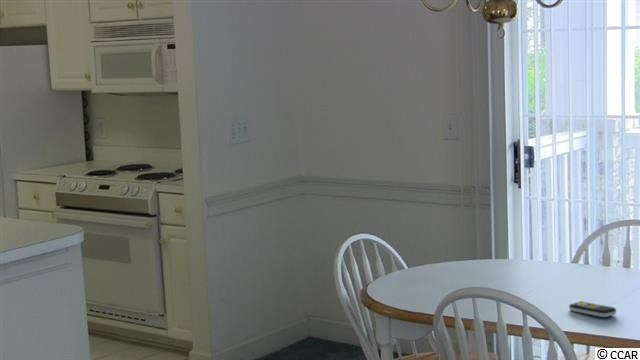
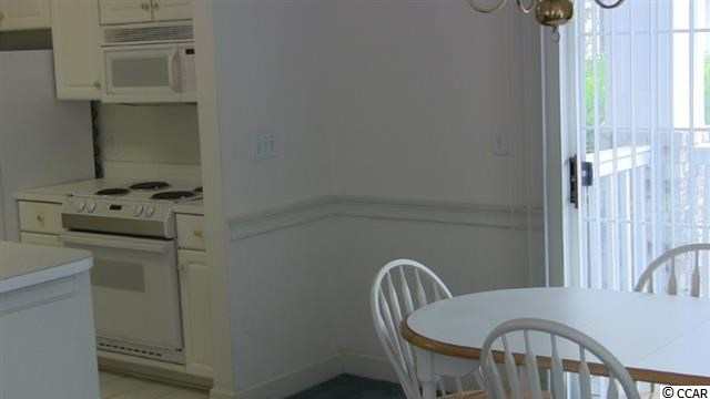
- remote control (592, 308)
